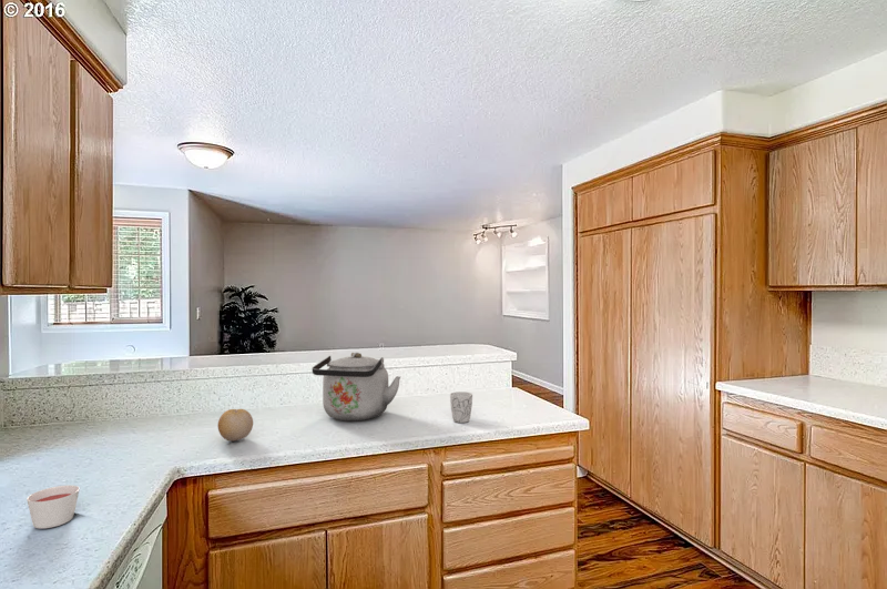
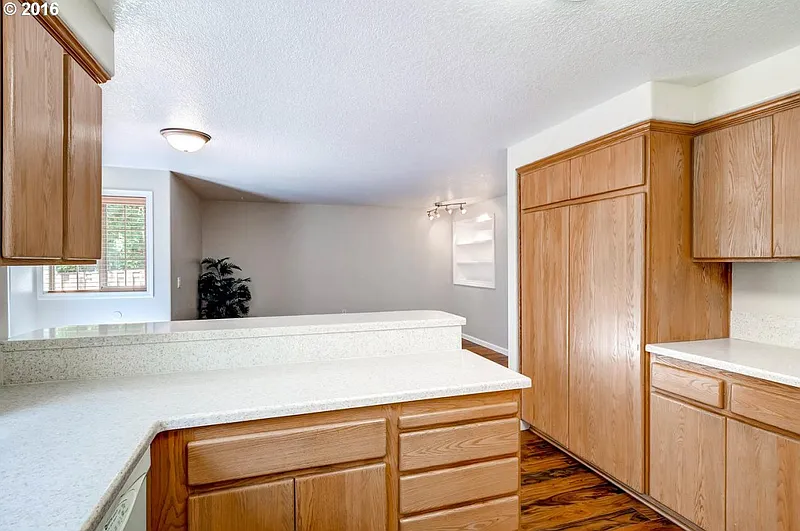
- fruit (235, 425)
- mug (462, 406)
- candle (53, 507)
- kettle (361, 384)
